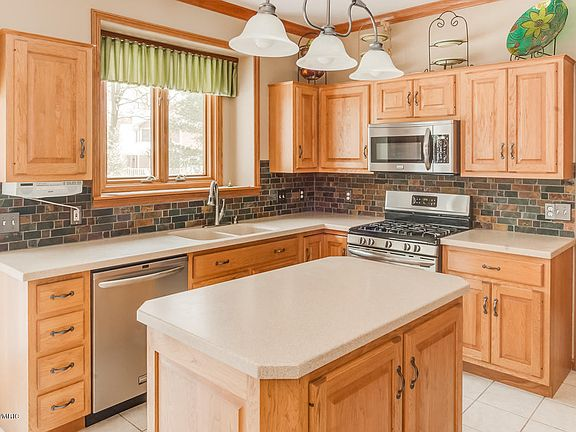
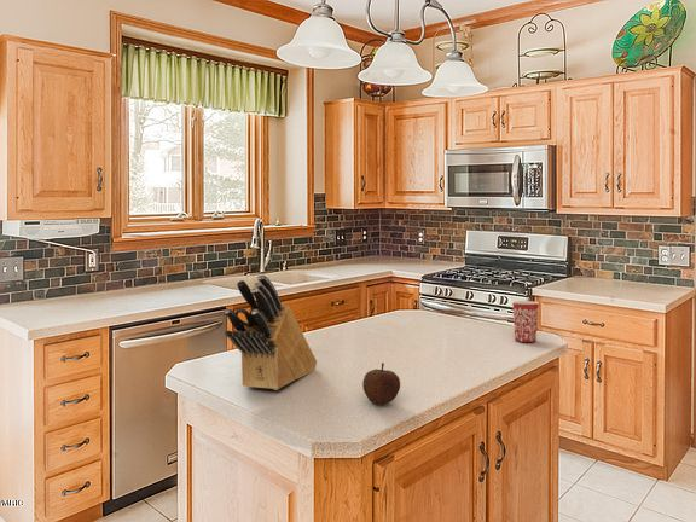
+ mug (527, 320)
+ knife block (273, 327)
+ fruit (381, 383)
